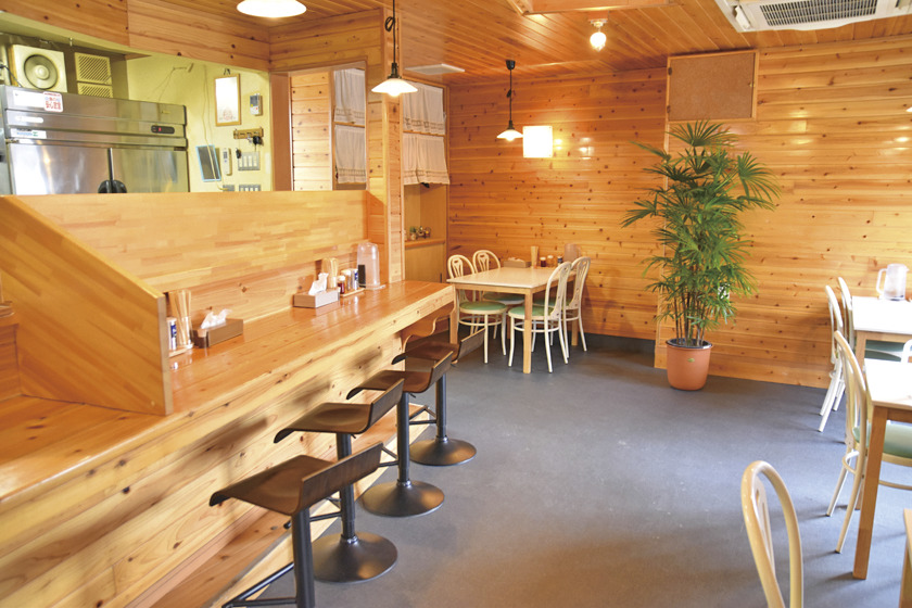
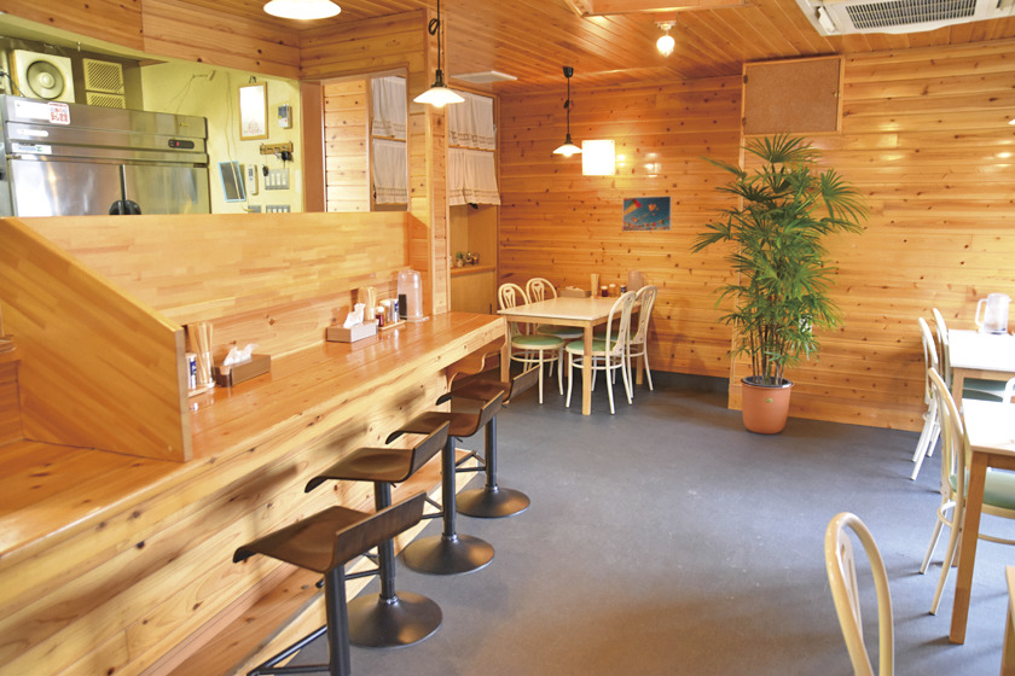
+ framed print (646, 214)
